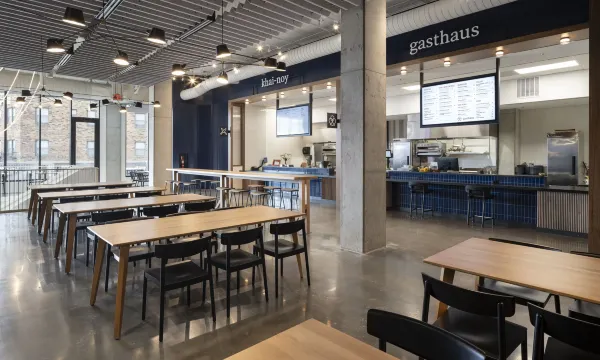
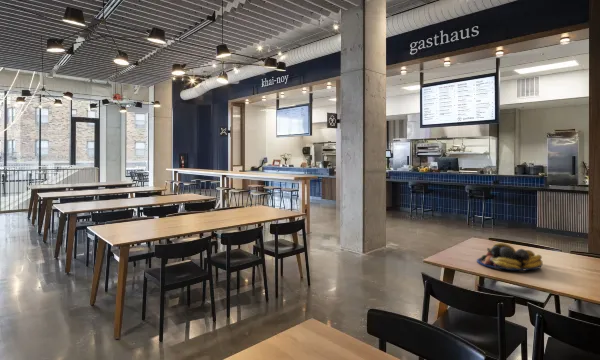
+ fruit bowl (507, 254)
